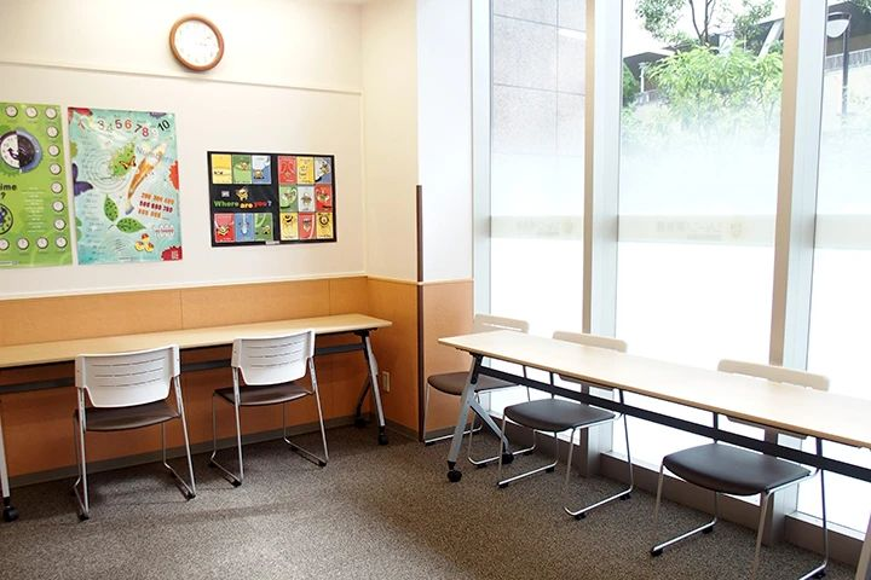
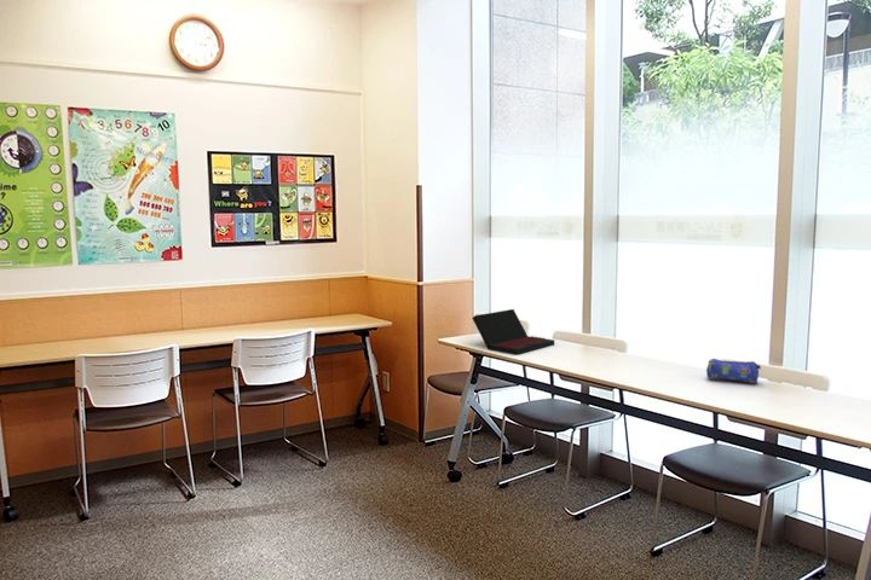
+ pencil case (732, 370)
+ laptop (513, 330)
